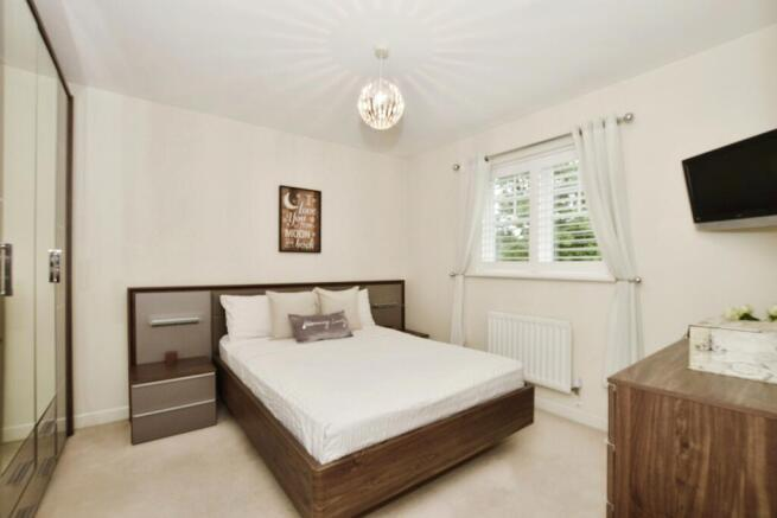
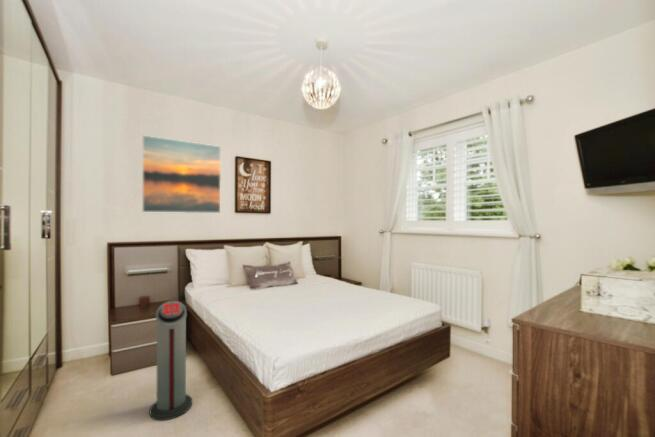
+ air purifier (171, 355)
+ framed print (184, 177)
